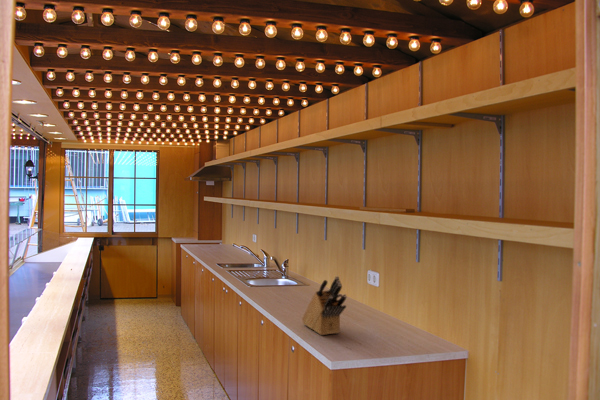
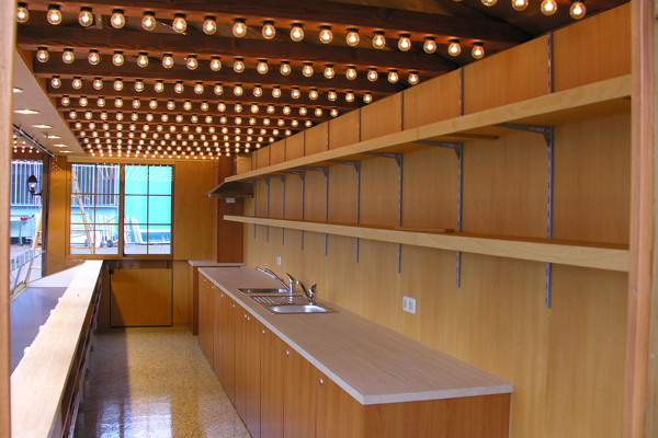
- knife block (323, 302)
